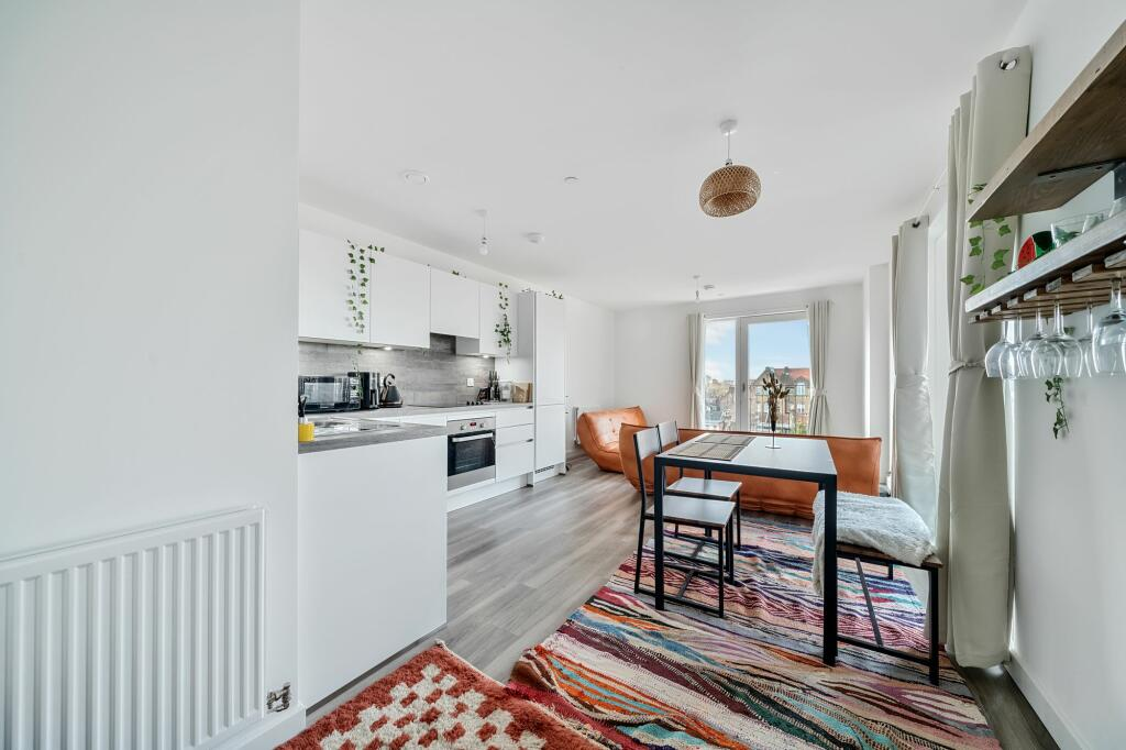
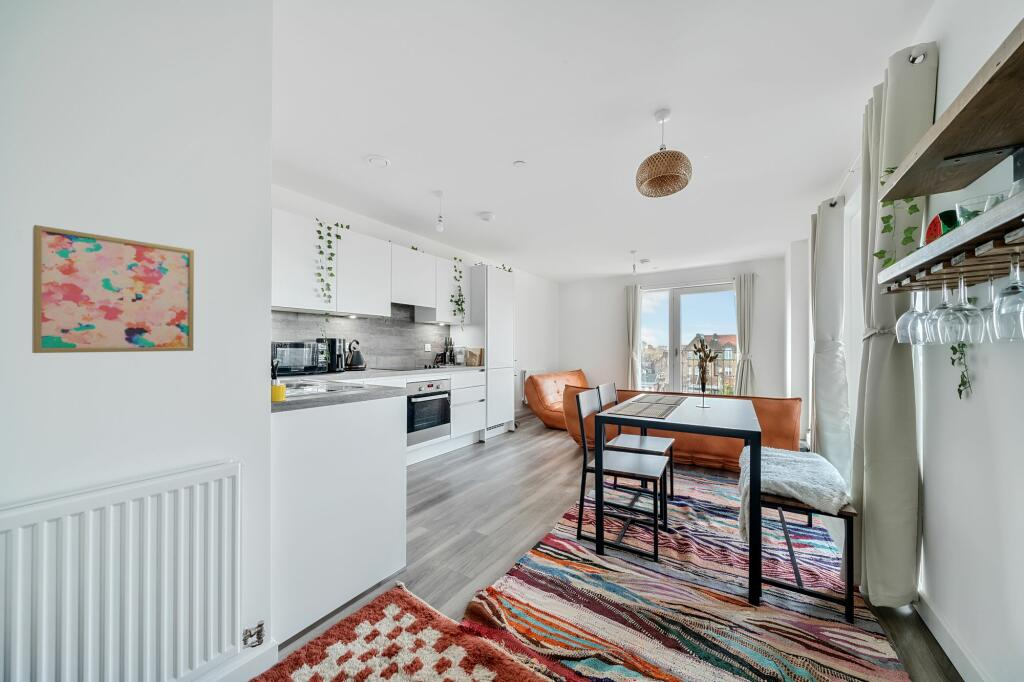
+ wall art (121, 295)
